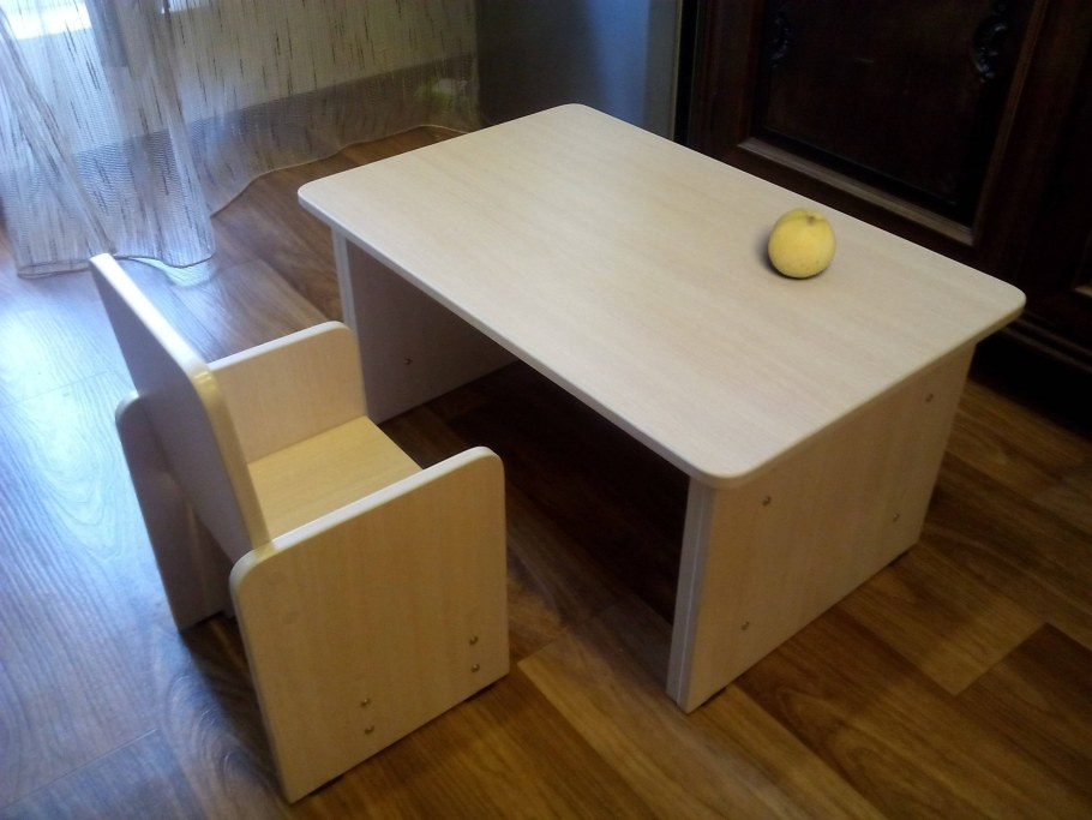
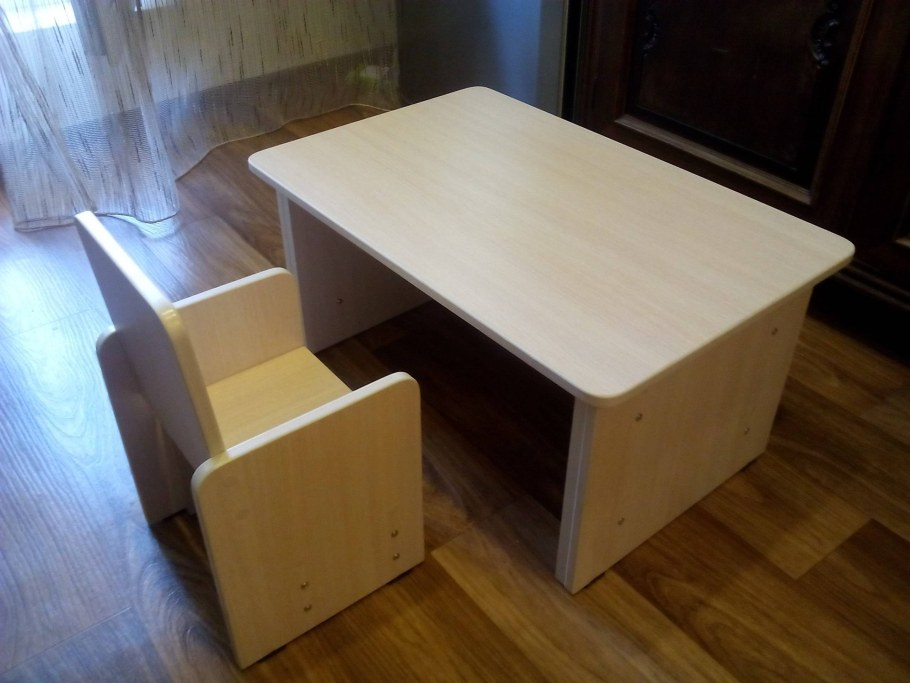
- apple (802, 243)
